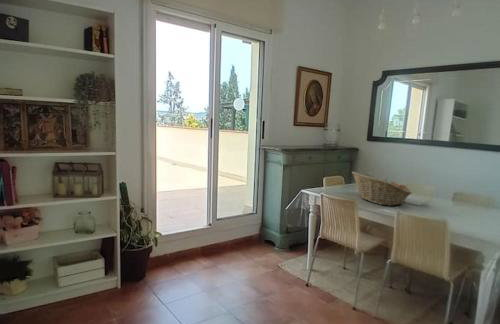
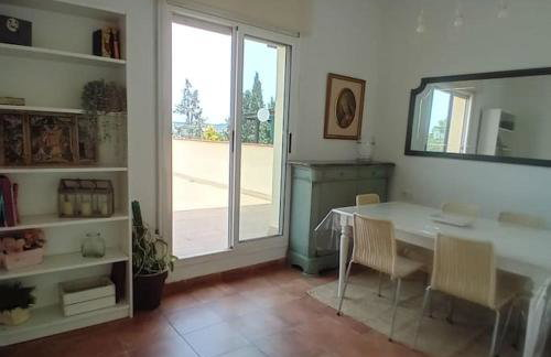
- fruit basket (379, 187)
